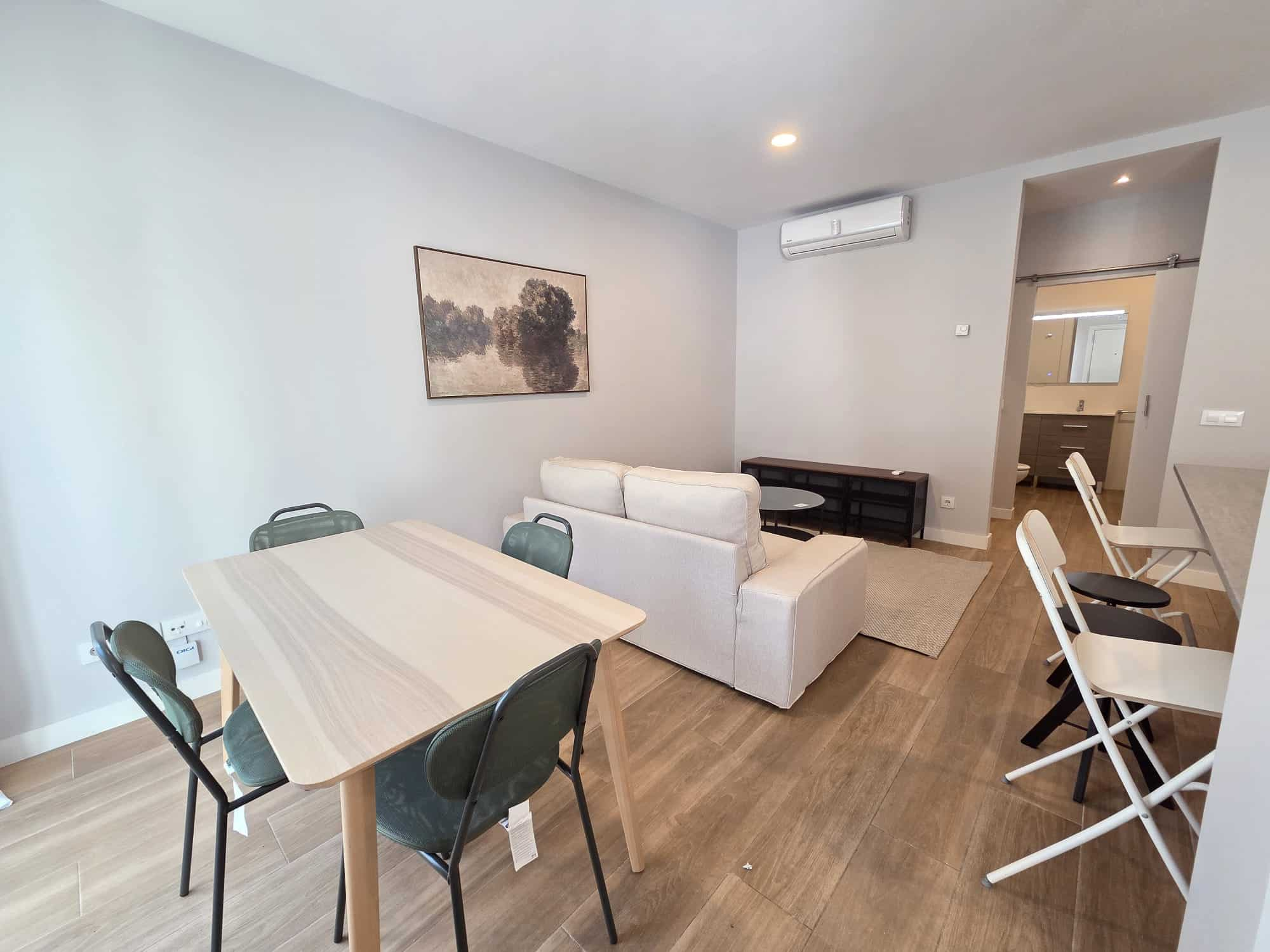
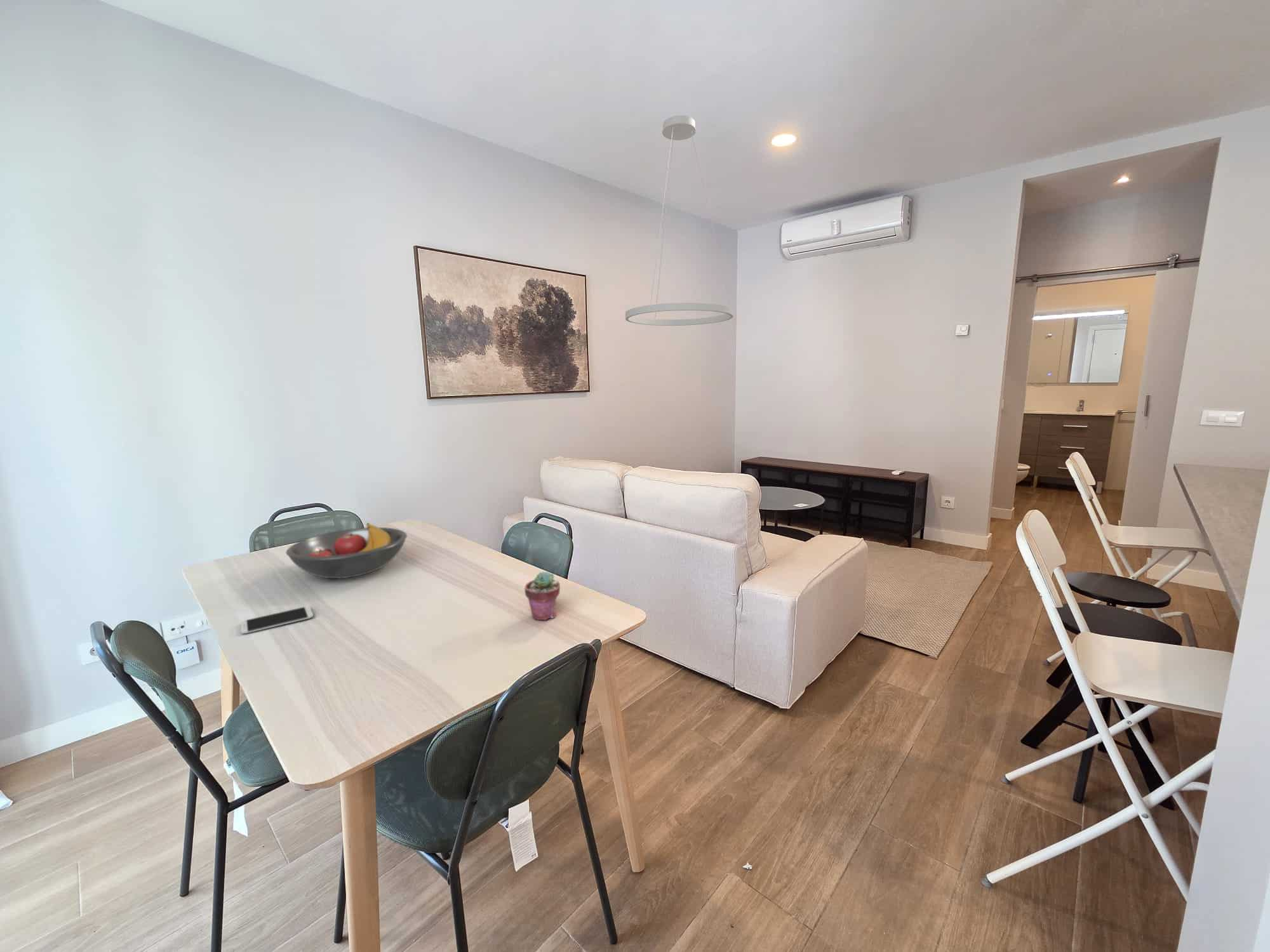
+ potted succulent (542, 593)
+ pendant light (665, 221)
+ fruit bowl (351, 552)
+ smartphone (277, 619)
